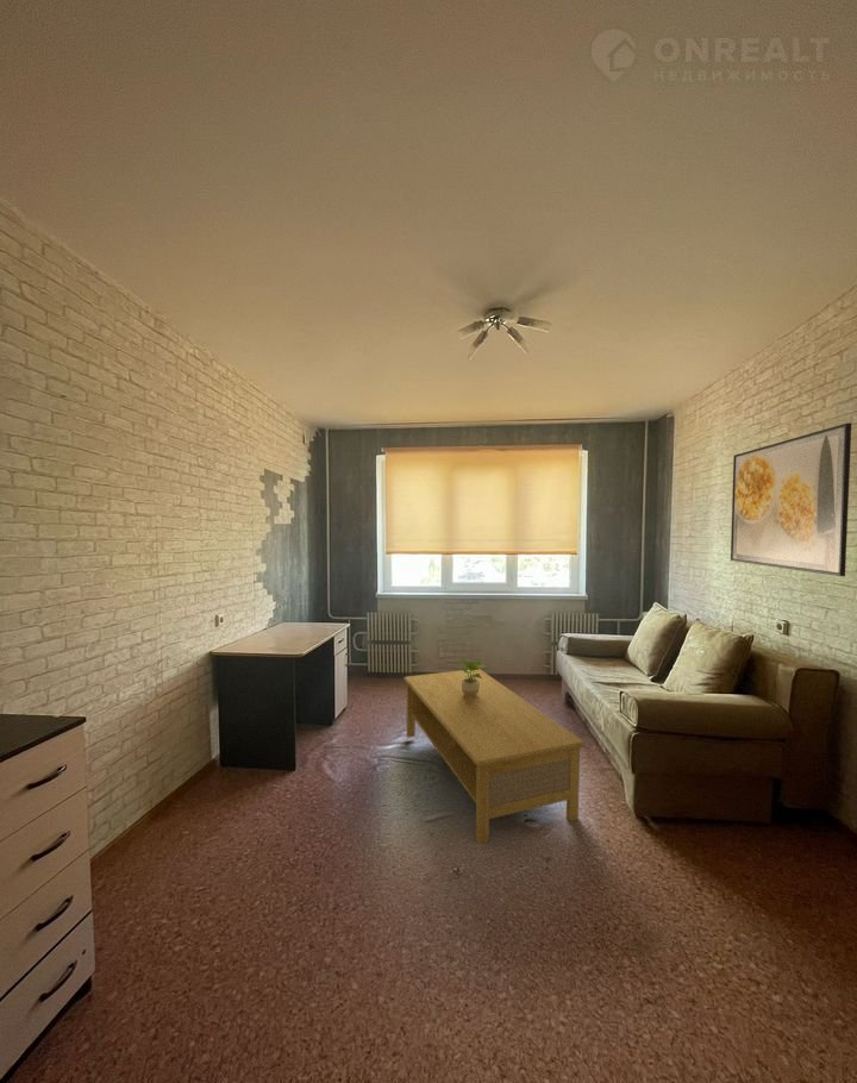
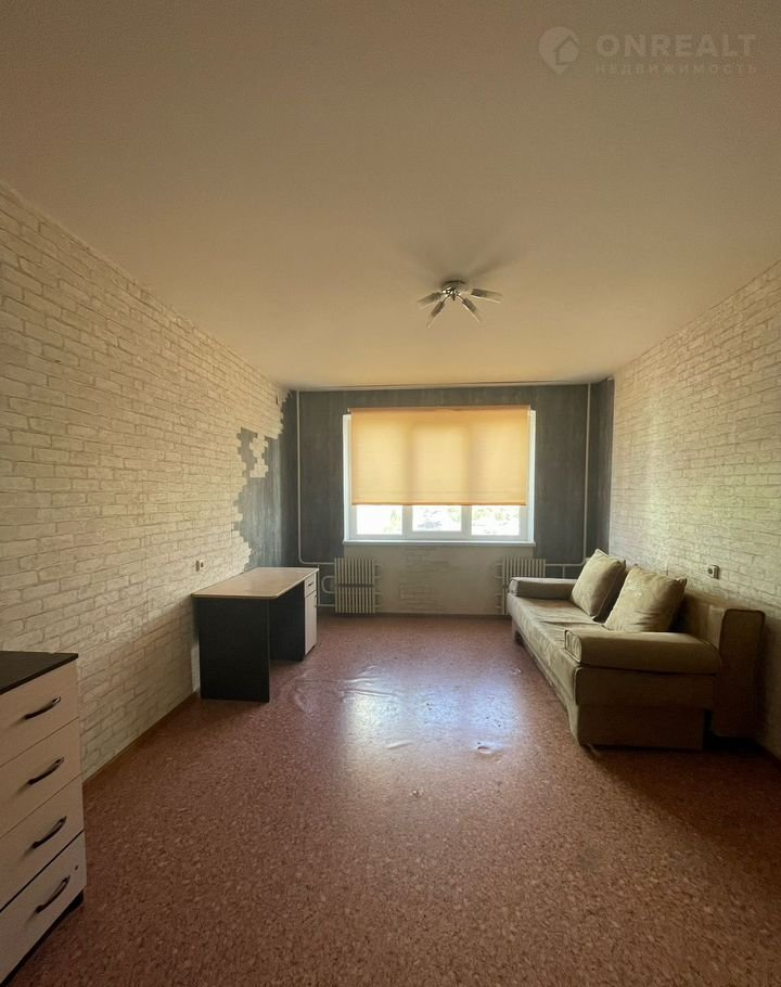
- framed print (778, 505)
- potted plant (473, 675)
- coffee table (477, 738)
